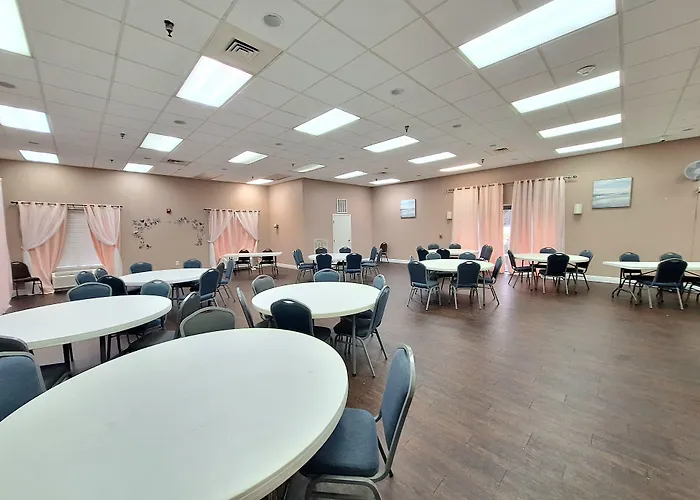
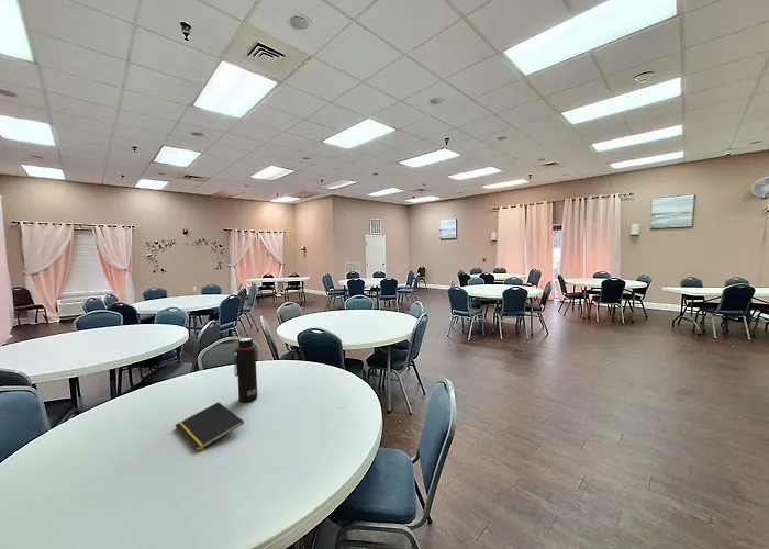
+ water bottle (245, 369)
+ notepad (209, 424)
